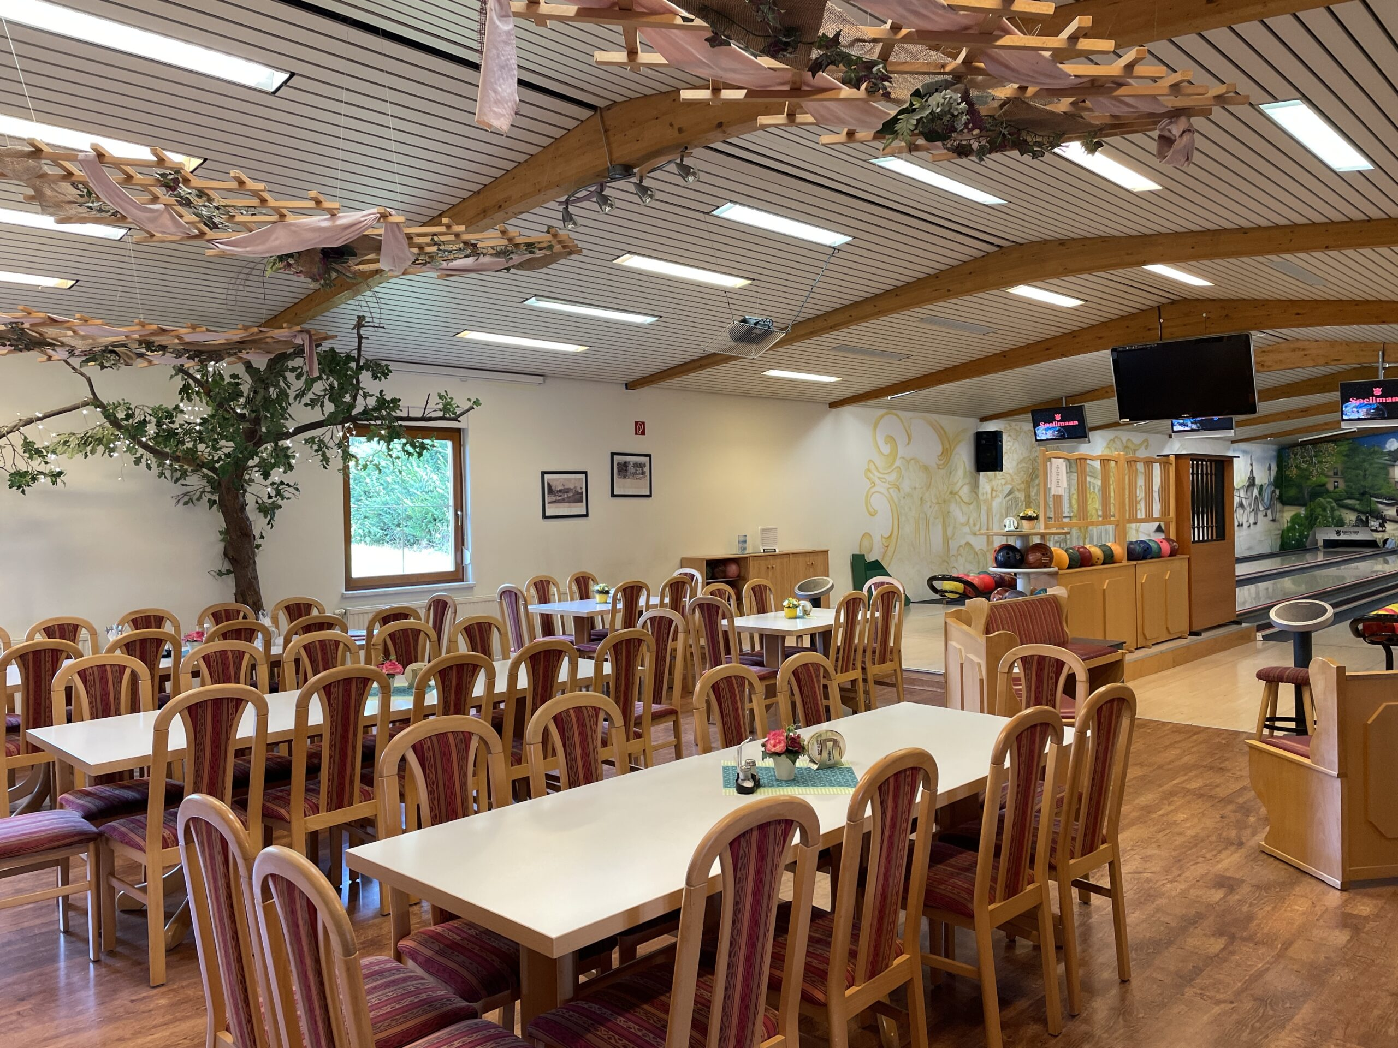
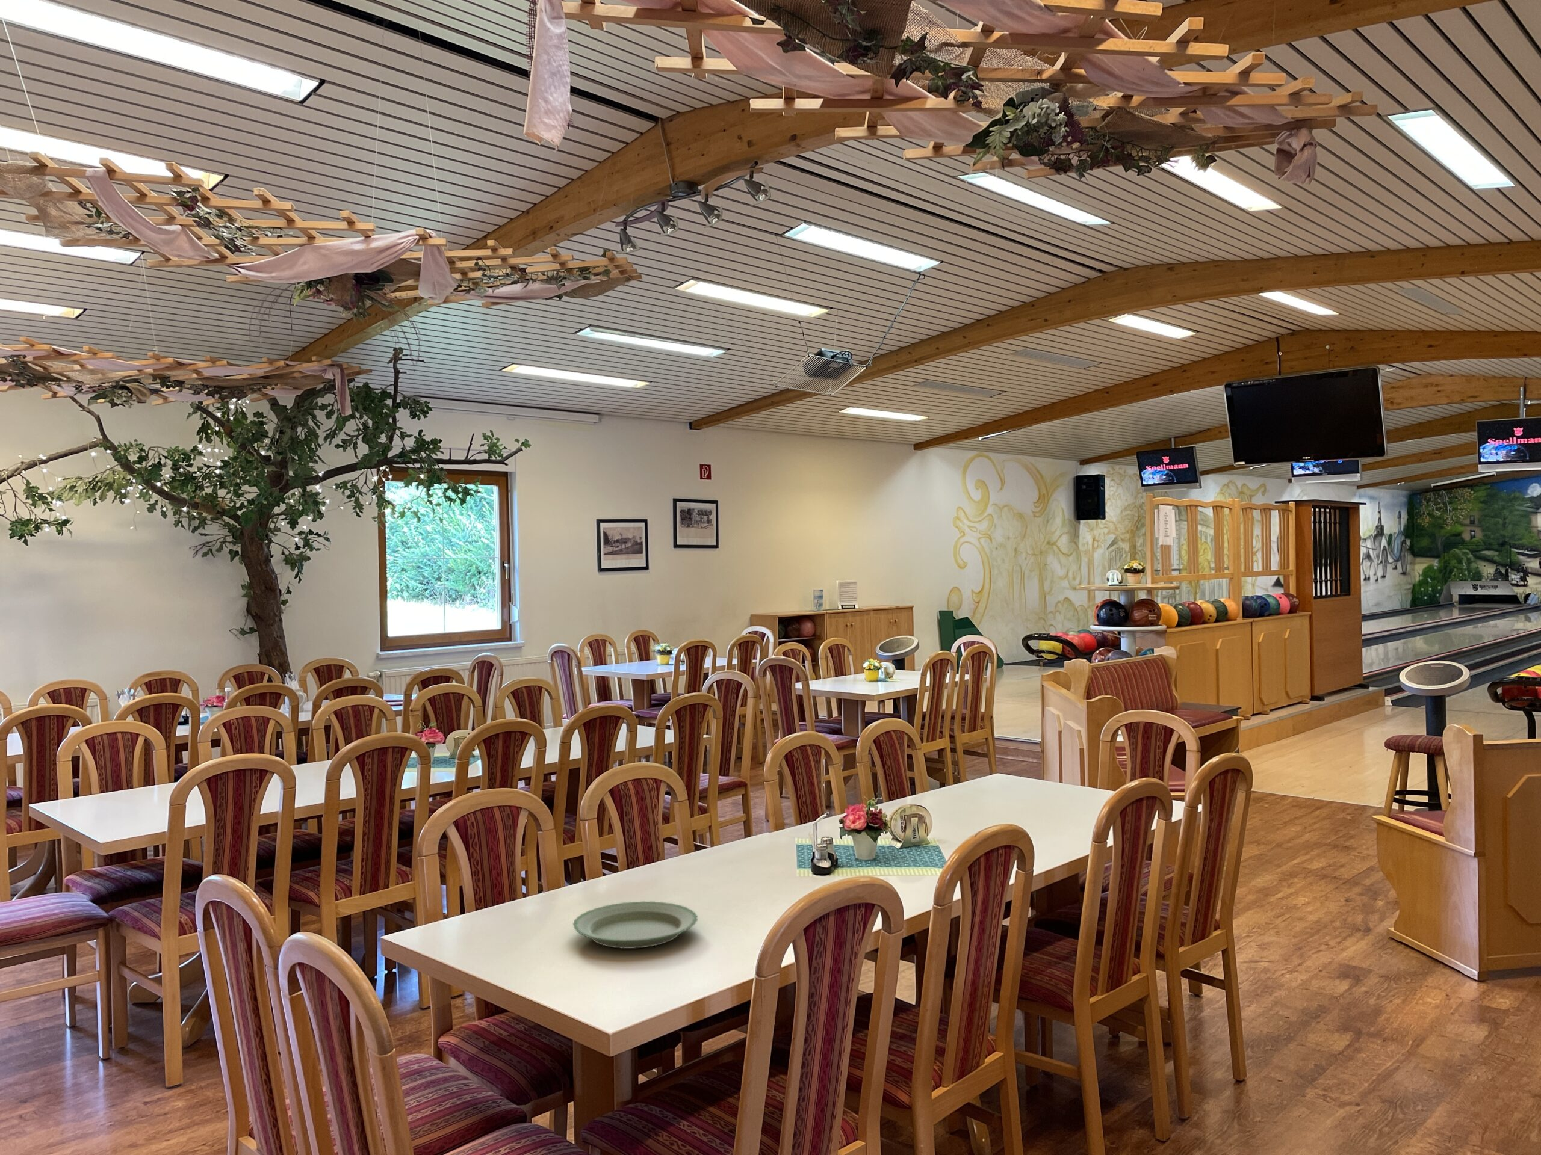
+ plate (636, 927)
